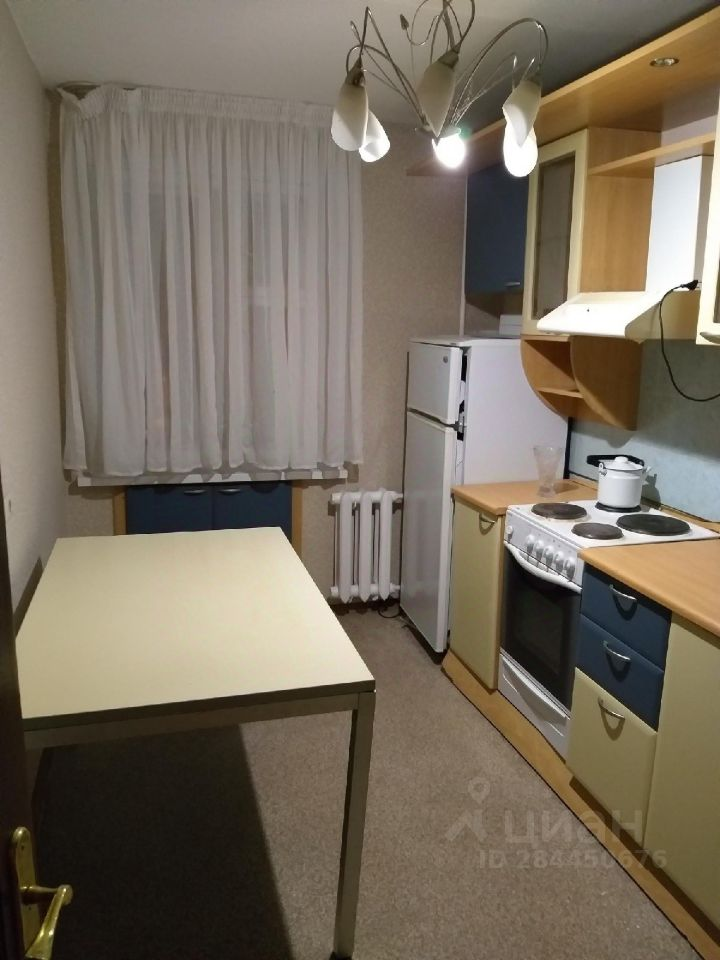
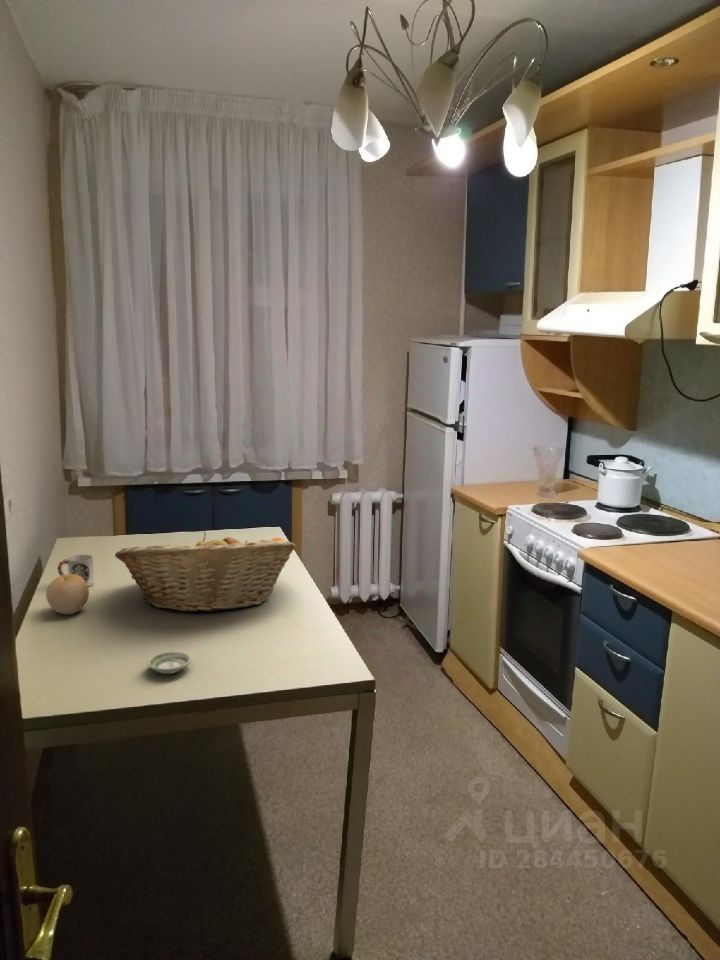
+ cup (75, 571)
+ fruit (67, 594)
+ saucer (169, 664)
+ fruit basket (207, 563)
